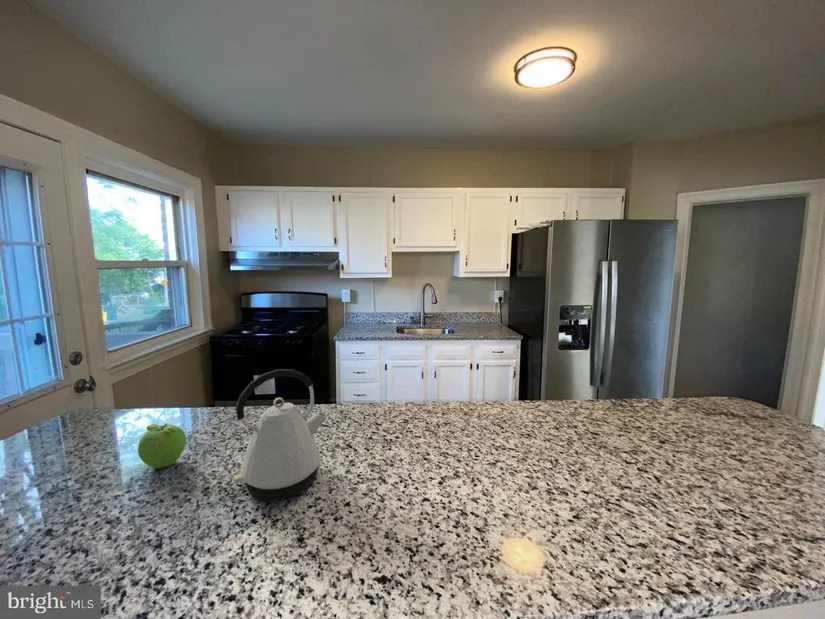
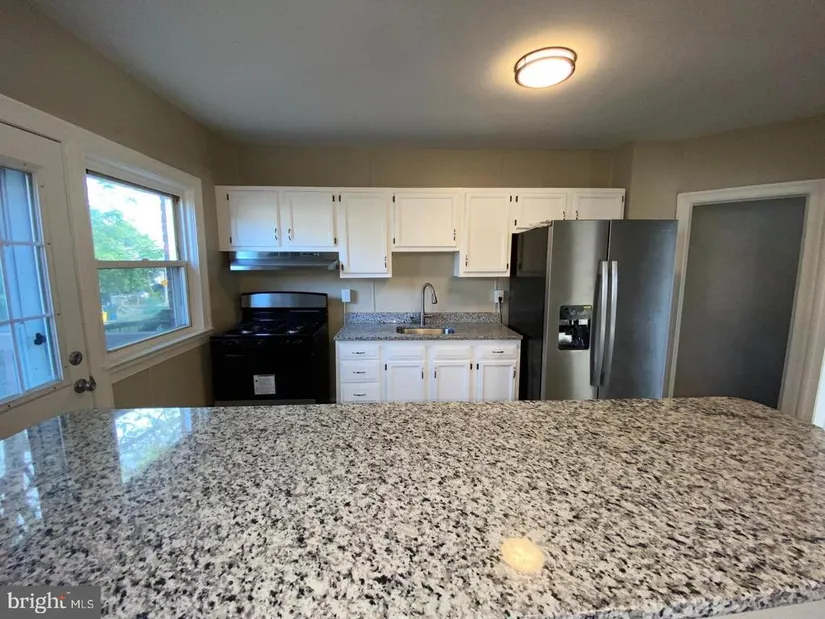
- kettle (283, 426)
- fruit (162, 443)
